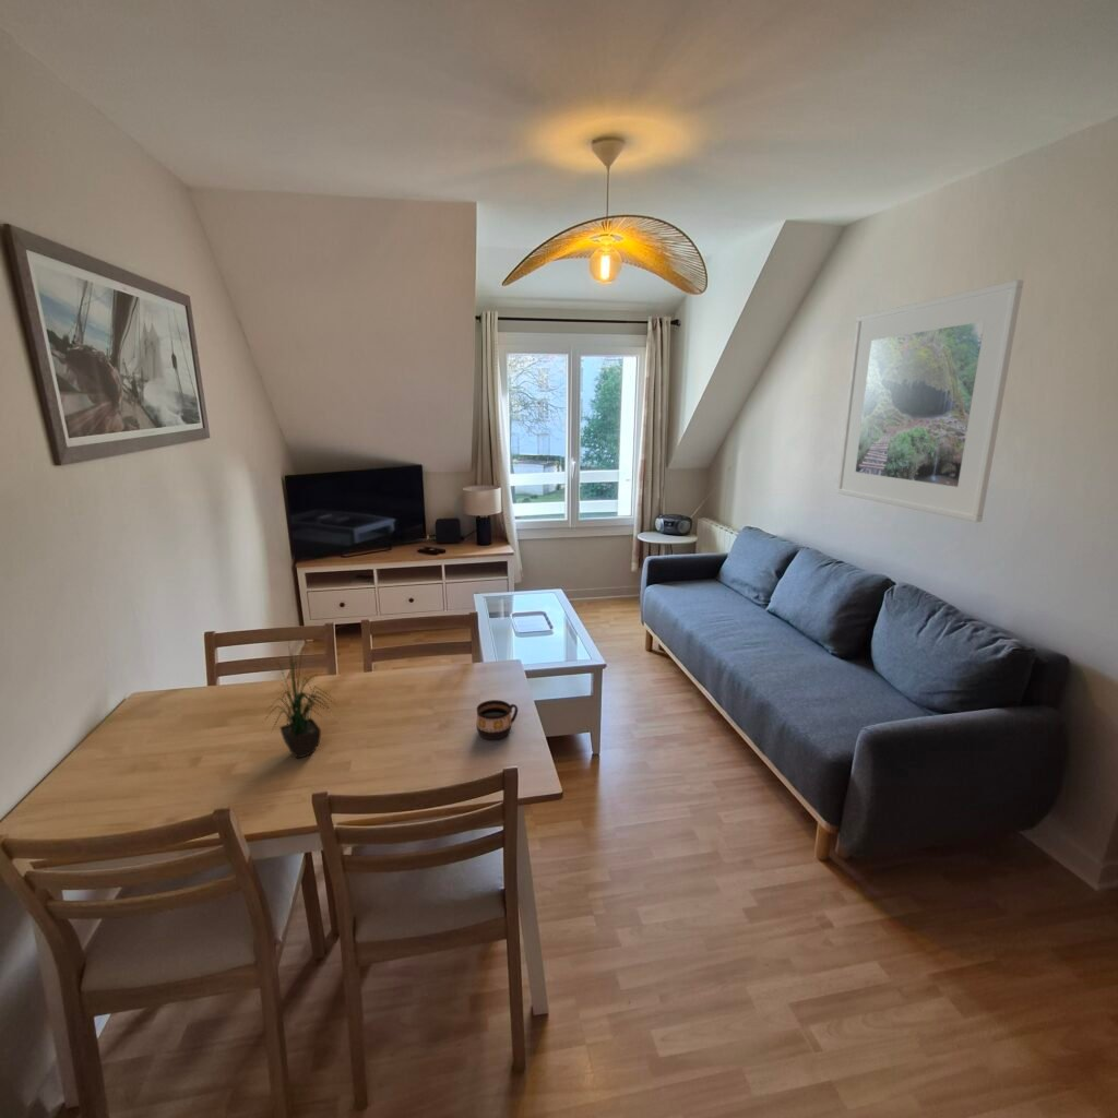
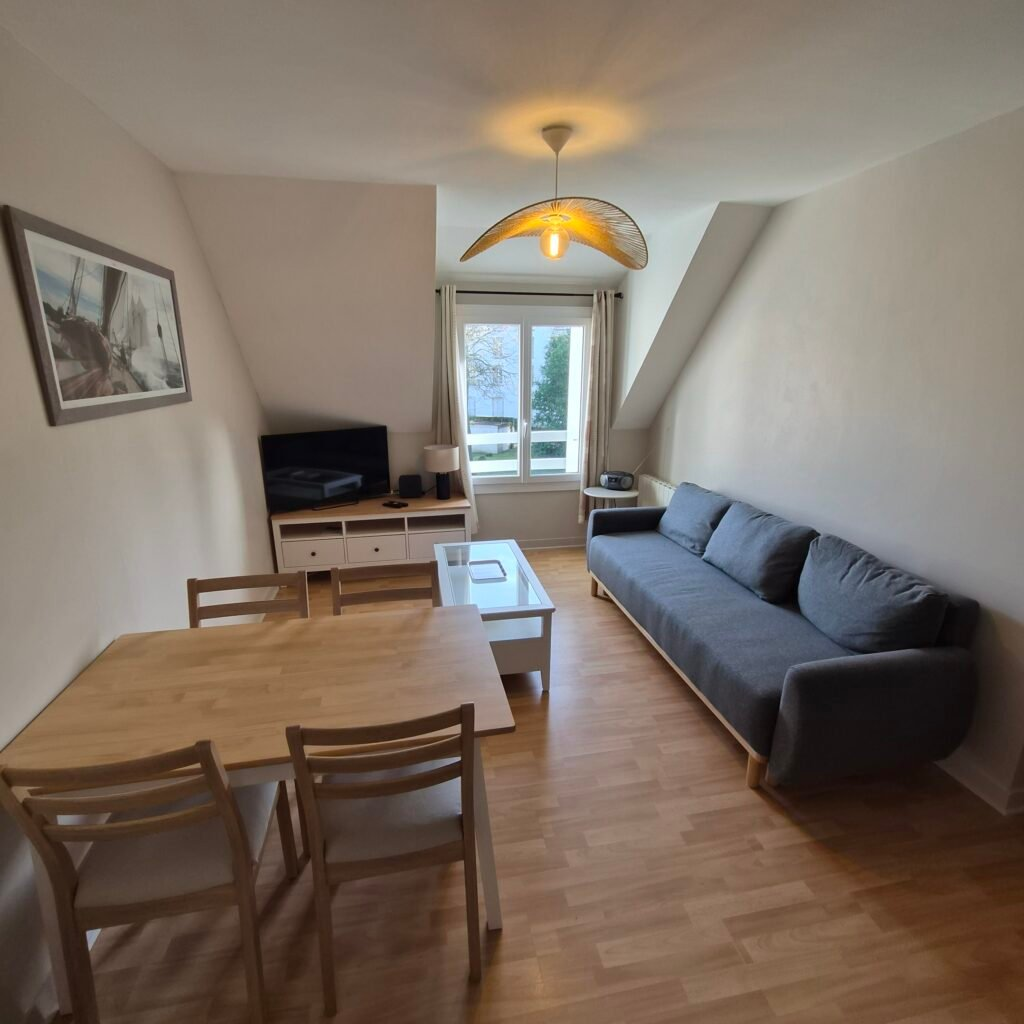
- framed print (912, 407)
- potted plant (299, 693)
- cup (496, 719)
